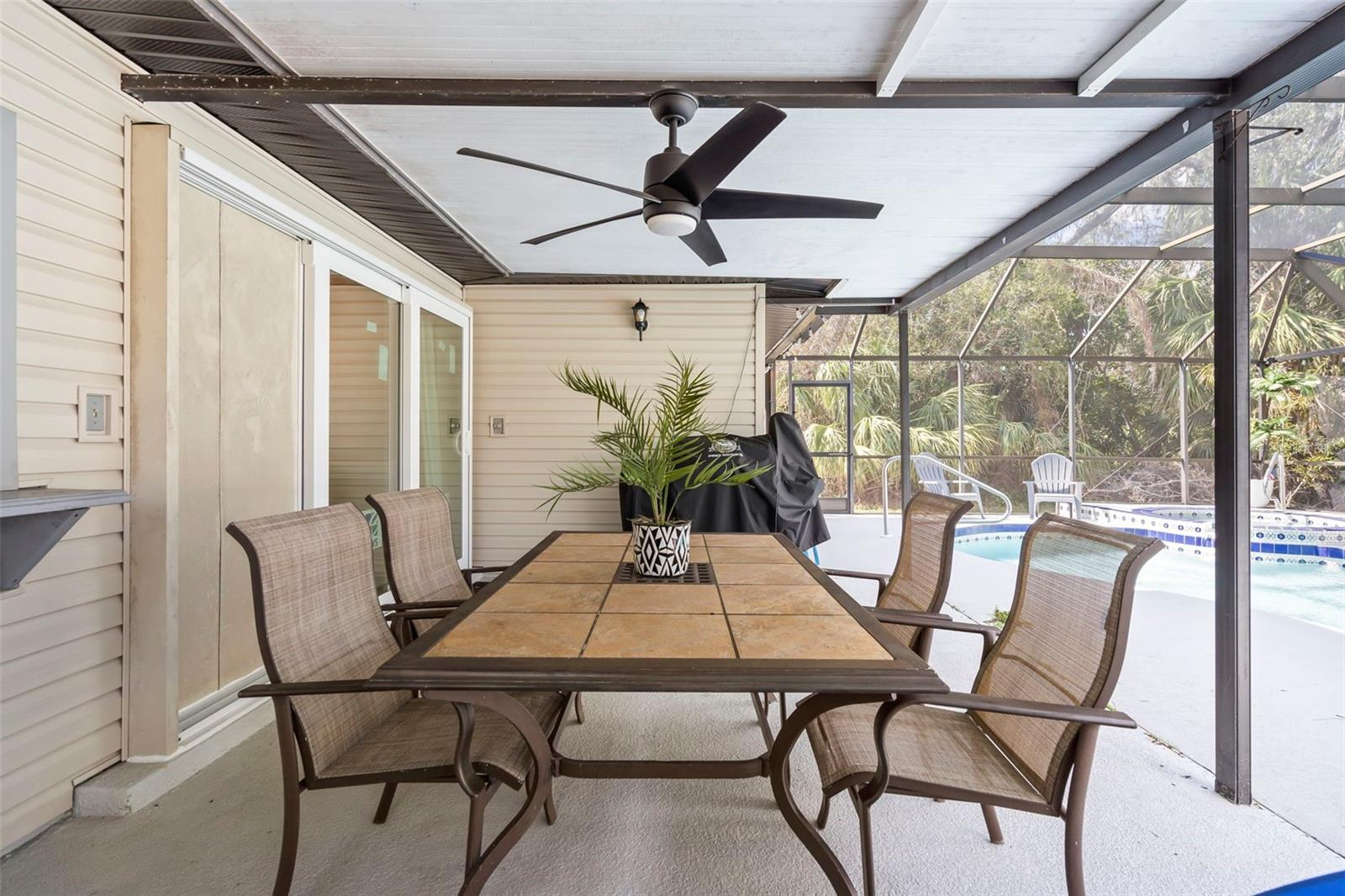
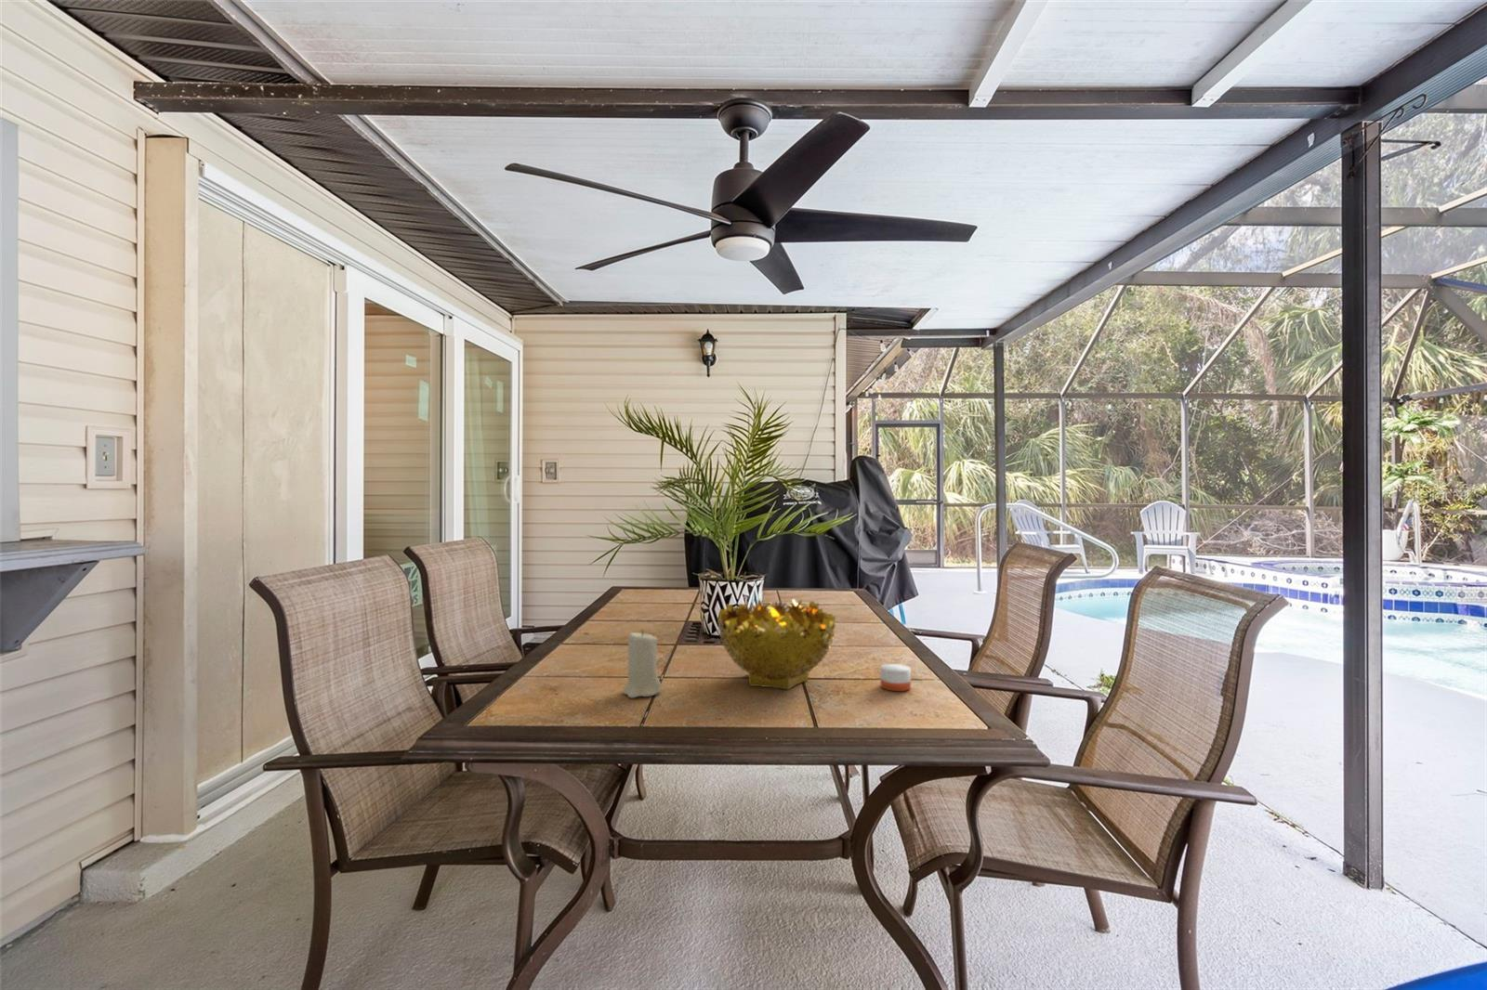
+ candle (641, 661)
+ decorative bowl (776, 643)
+ candle (896, 666)
